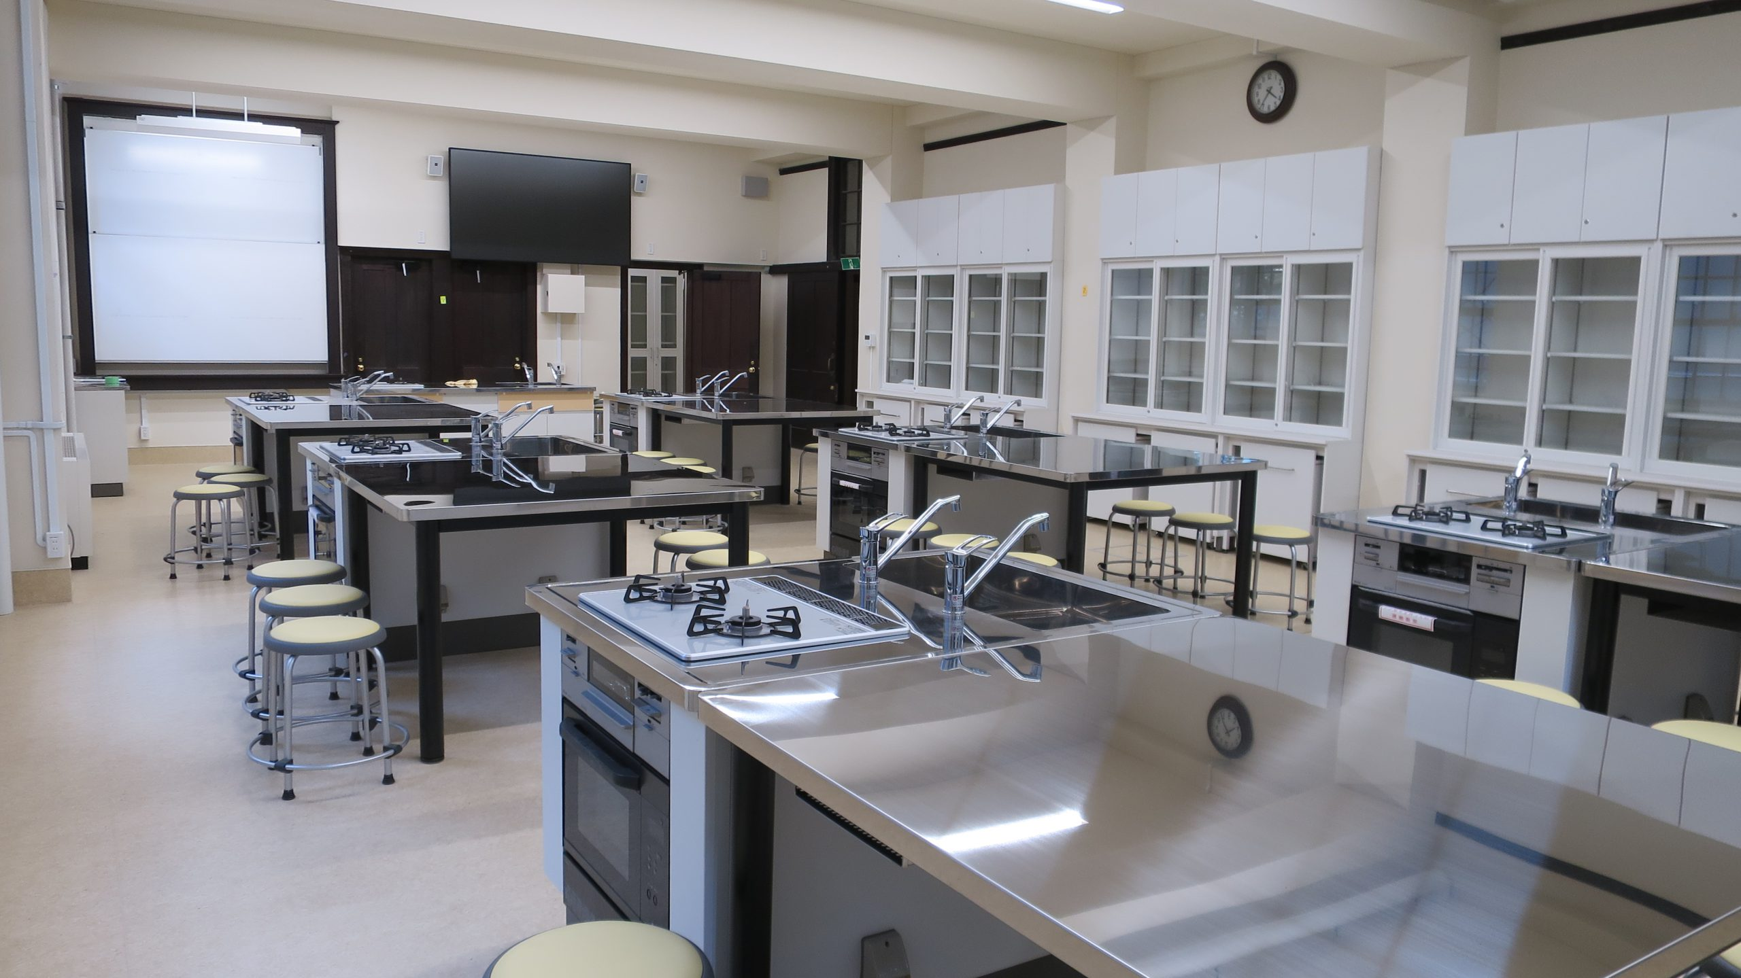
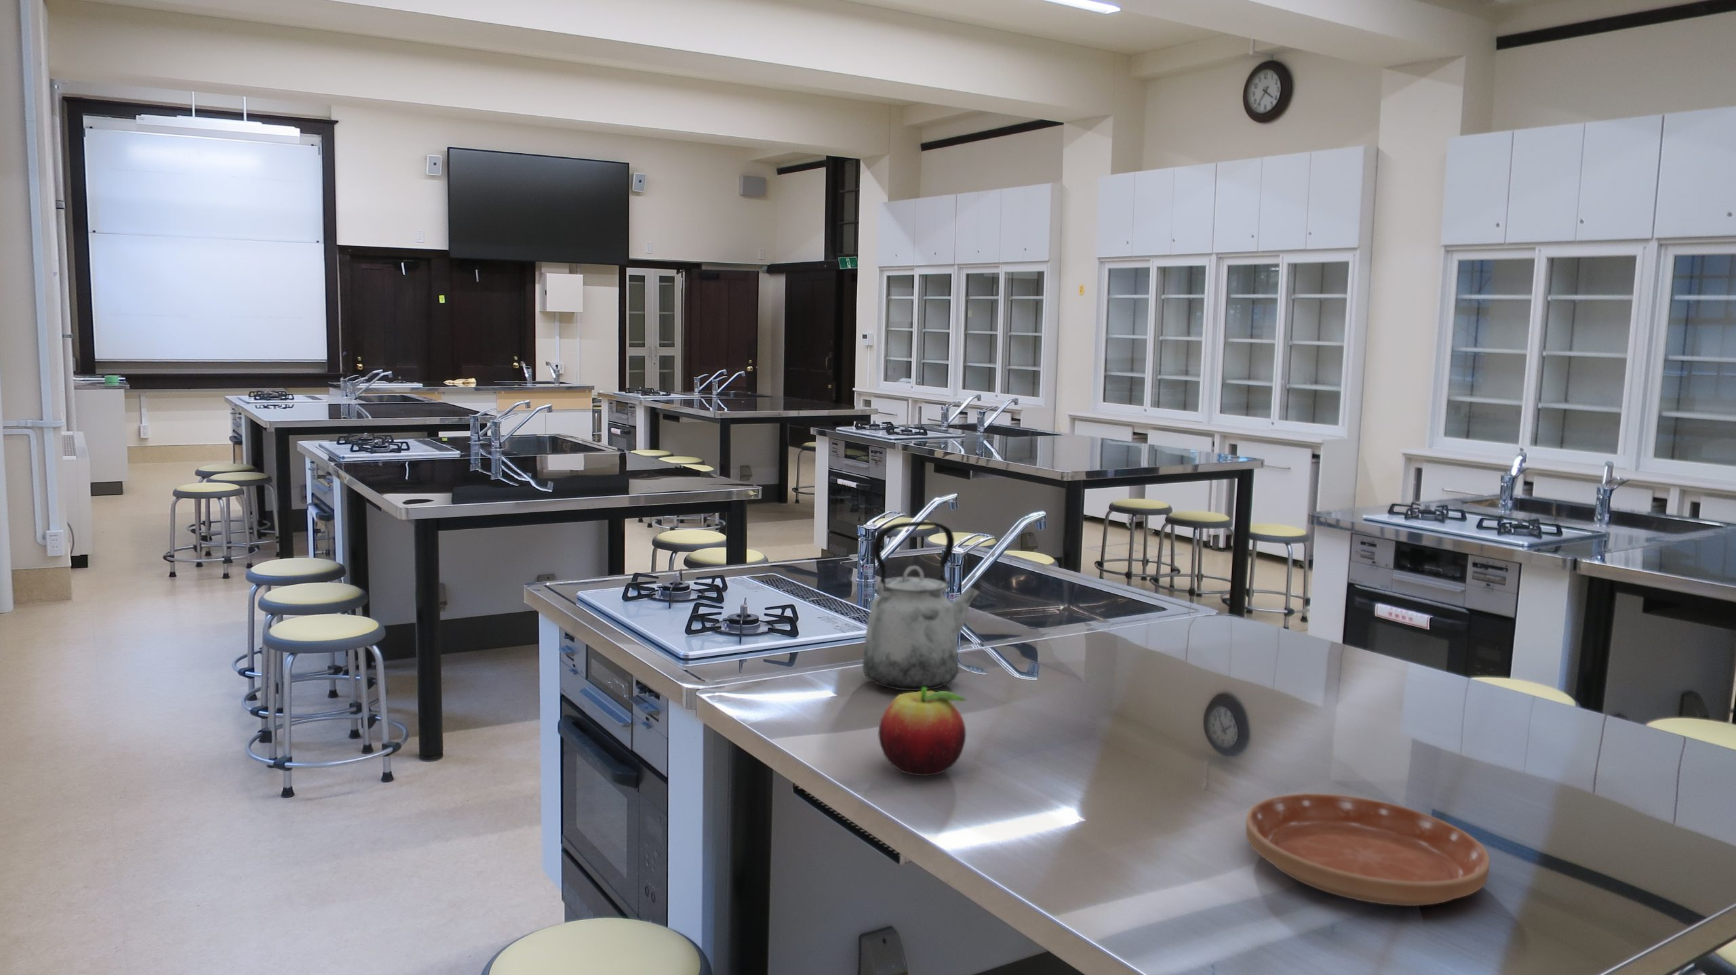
+ kettle (926, 601)
+ saucer (1363, 850)
+ fruit (923, 729)
